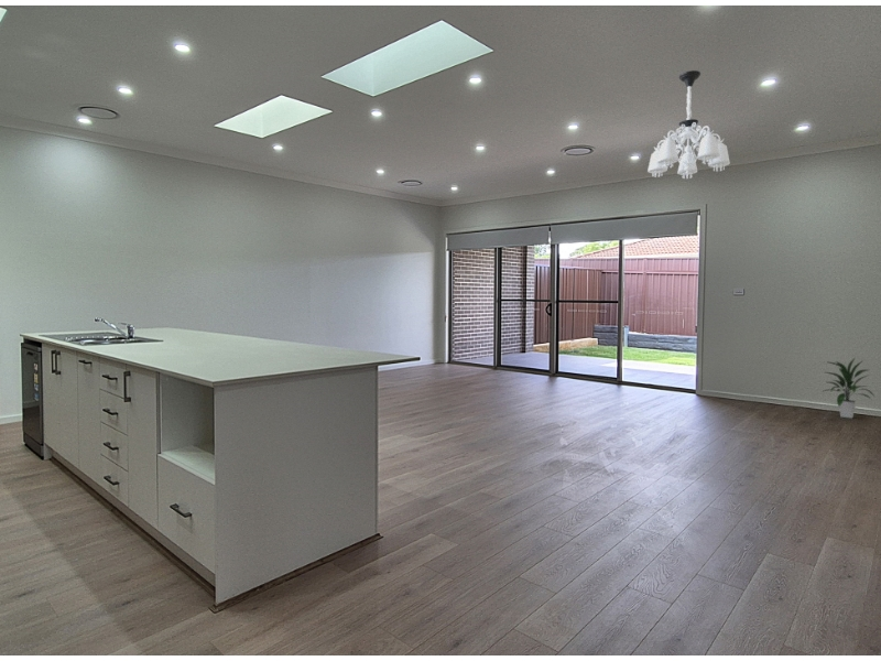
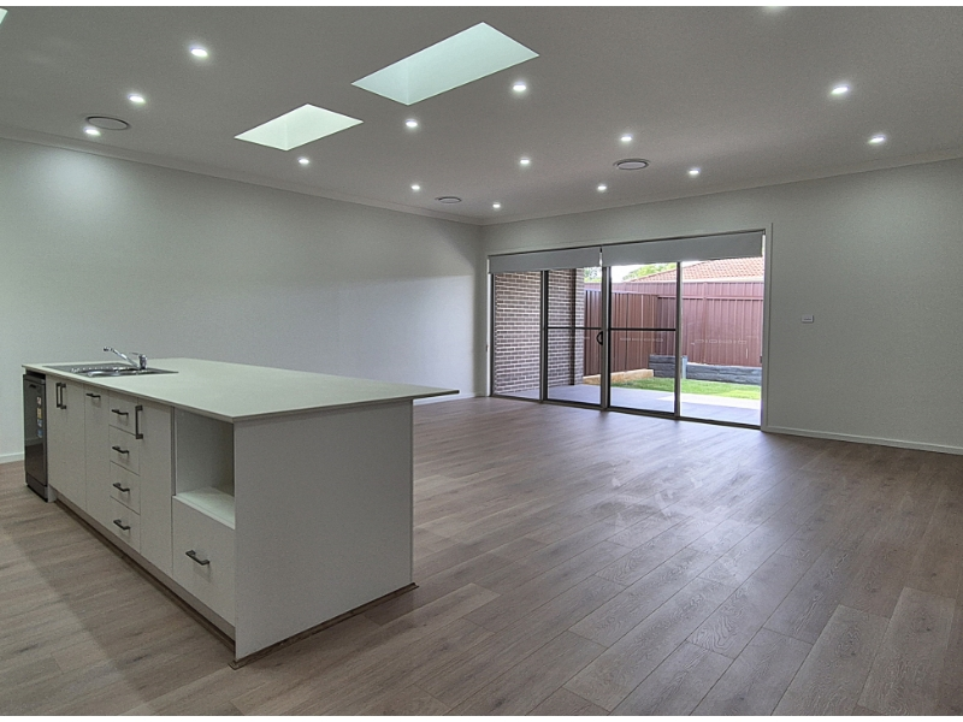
- indoor plant (845, 387)
- chandelier (688, 127)
